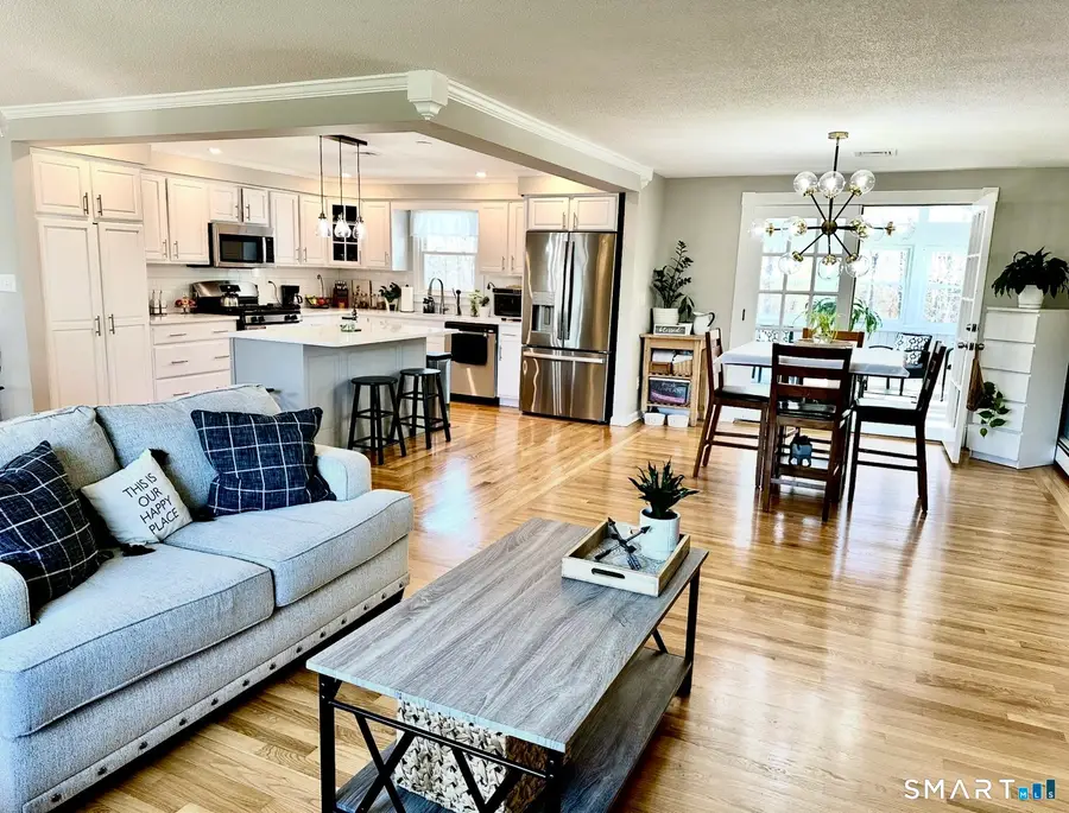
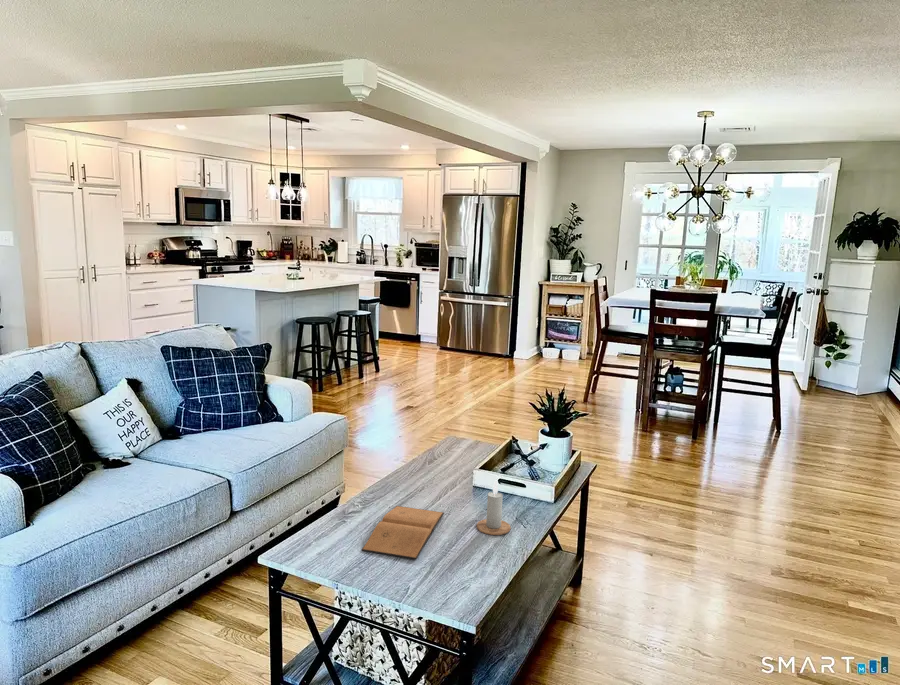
+ candle (494, 503)
+ notebook (405, 527)
